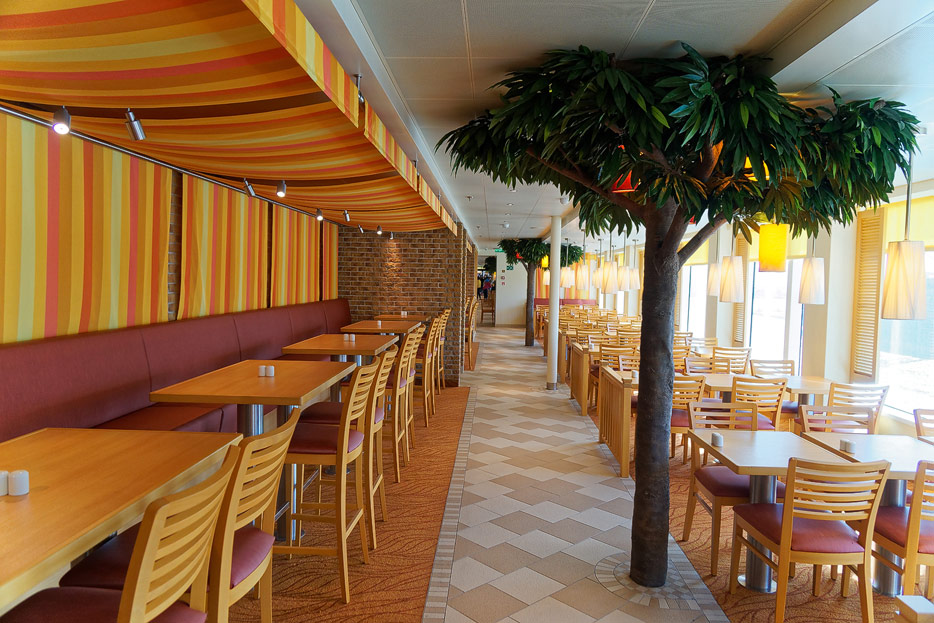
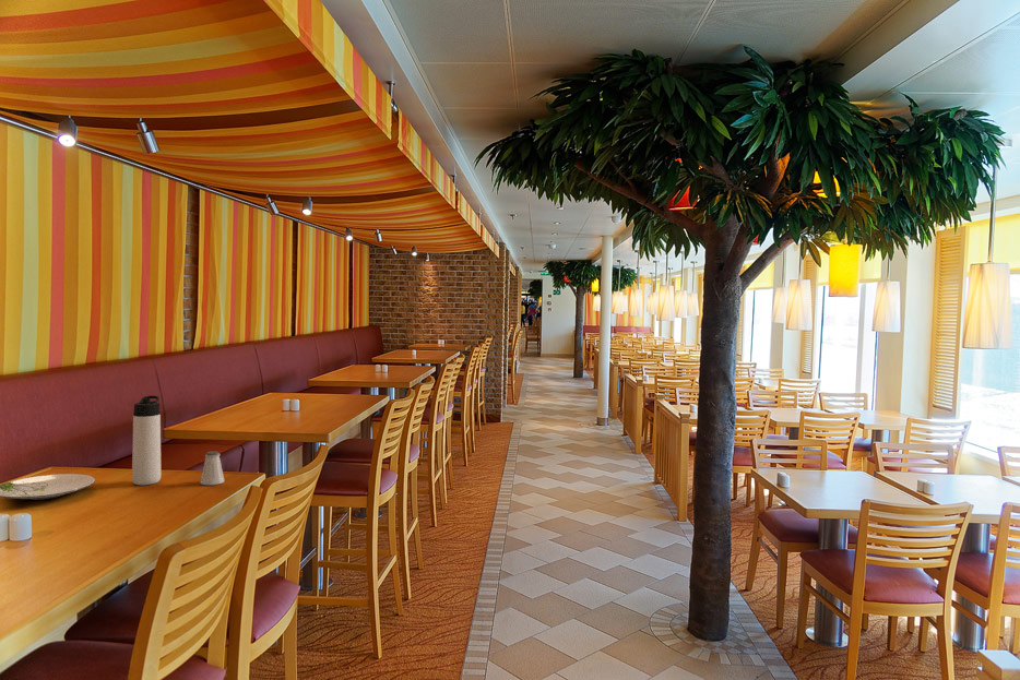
+ saltshaker (212, 467)
+ thermos bottle (147, 439)
+ plate (45, 490)
